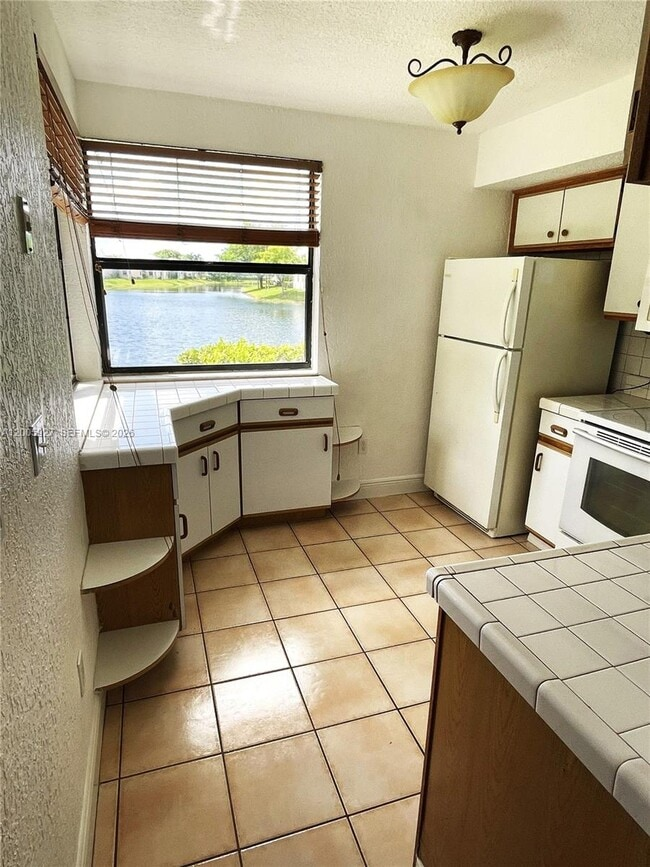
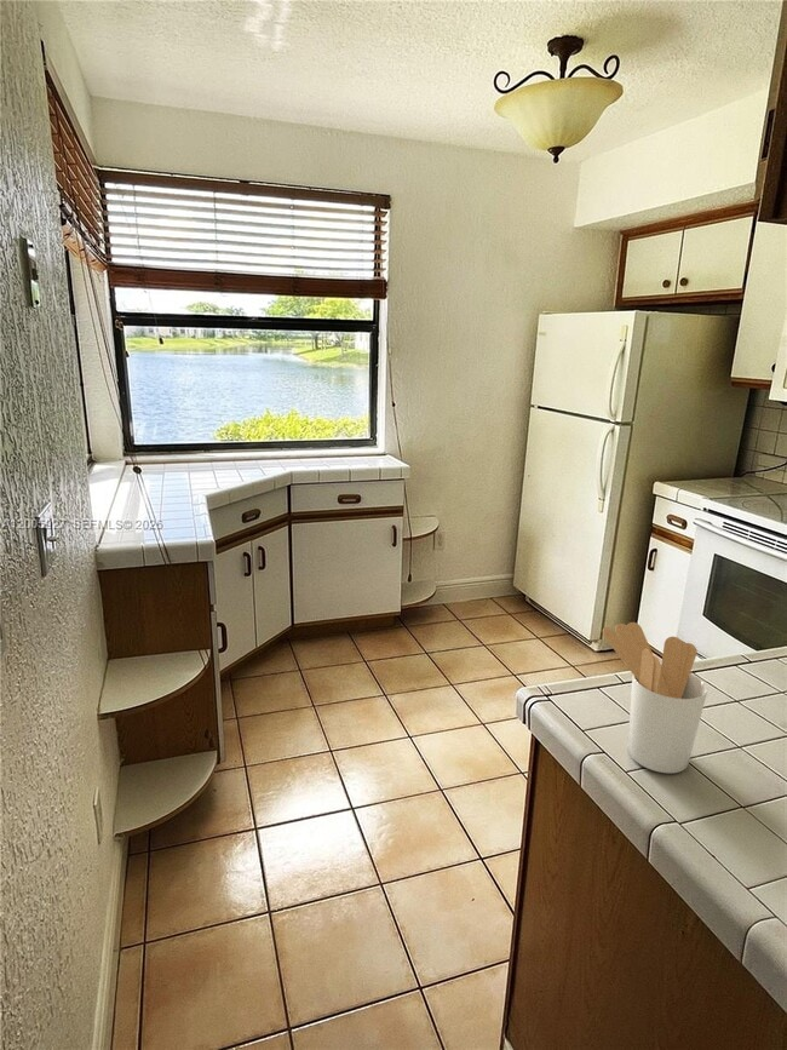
+ utensil holder (649, 692)
